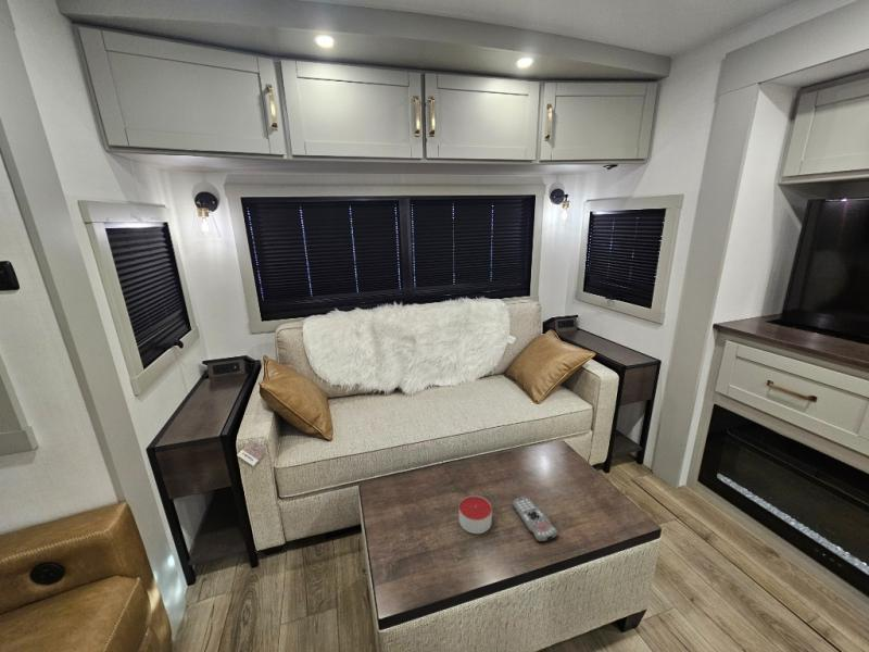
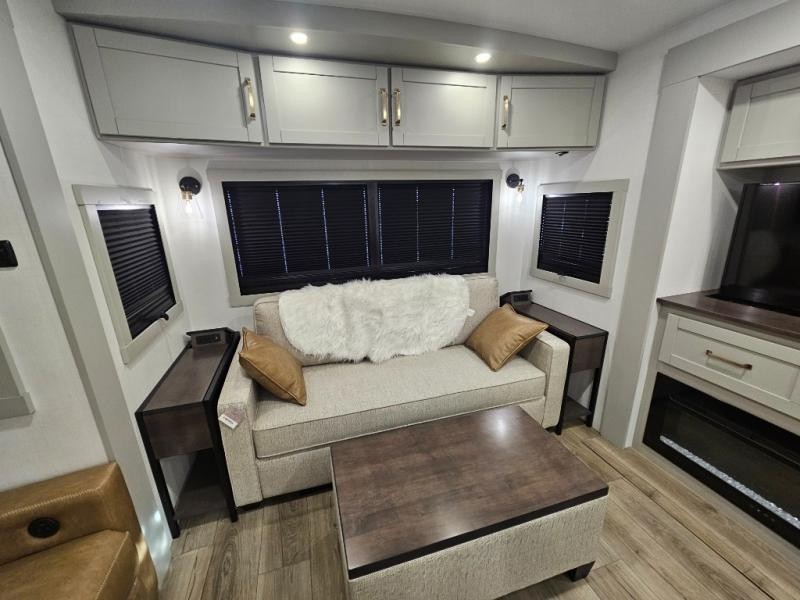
- remote control (532, 517)
- candle (475, 513)
